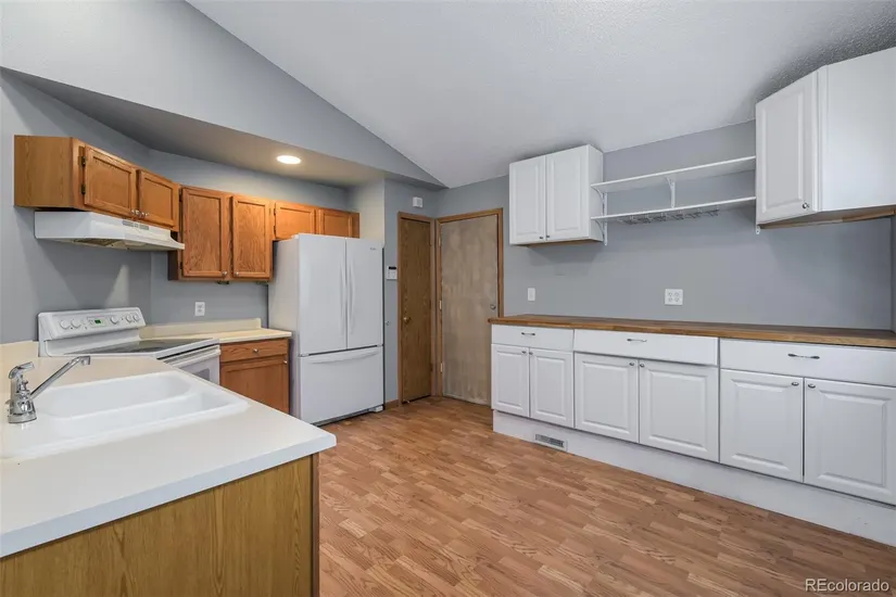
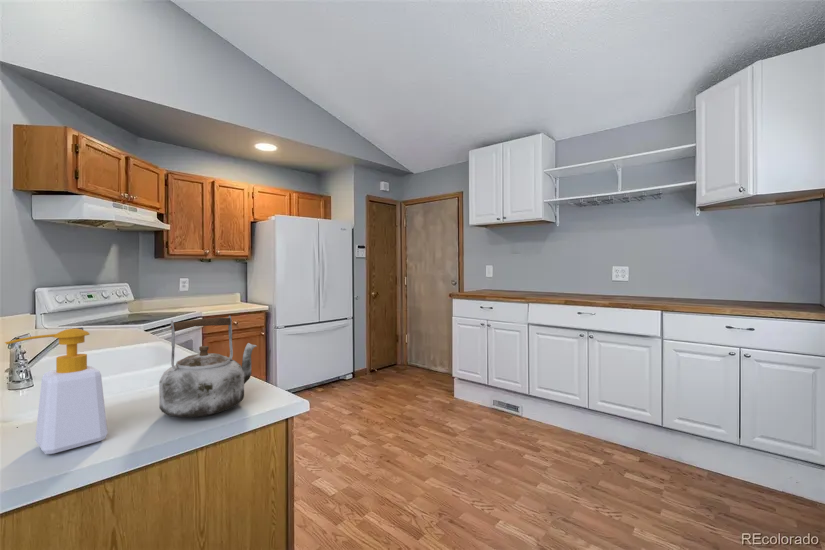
+ kettle (213, 361)
+ soap bottle (57, 388)
